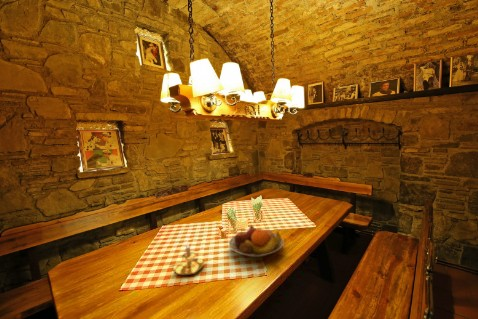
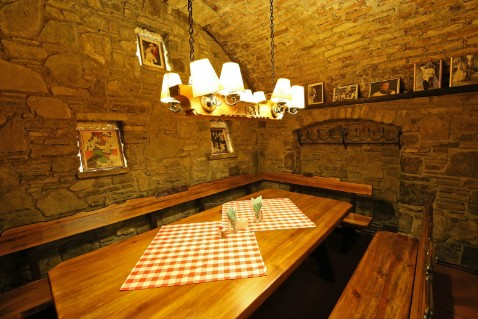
- fruit bowl (255, 239)
- candle holder (186, 255)
